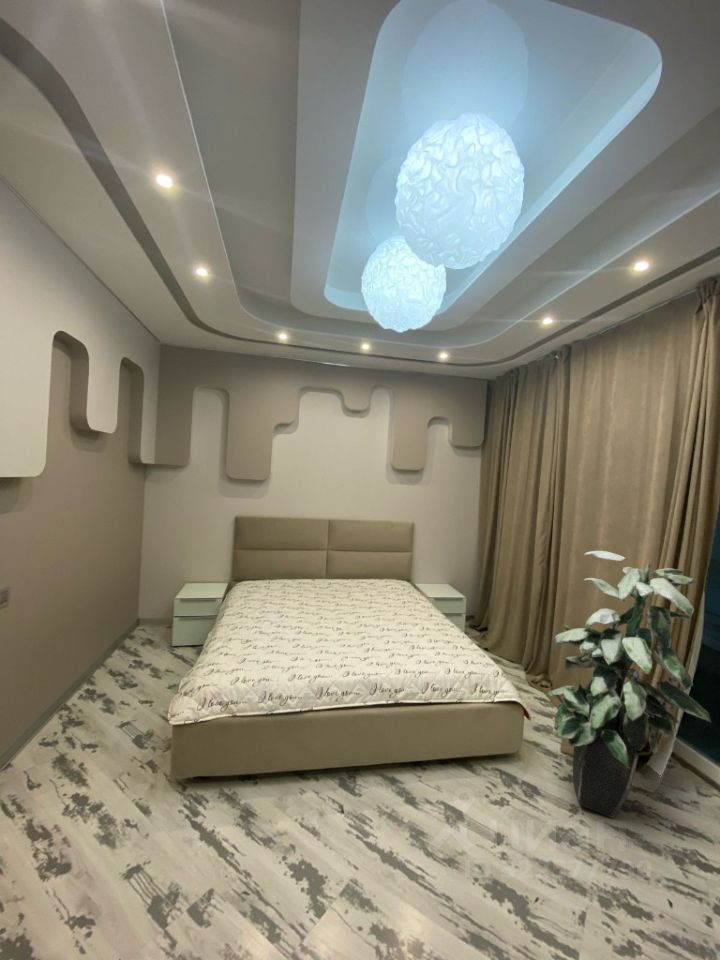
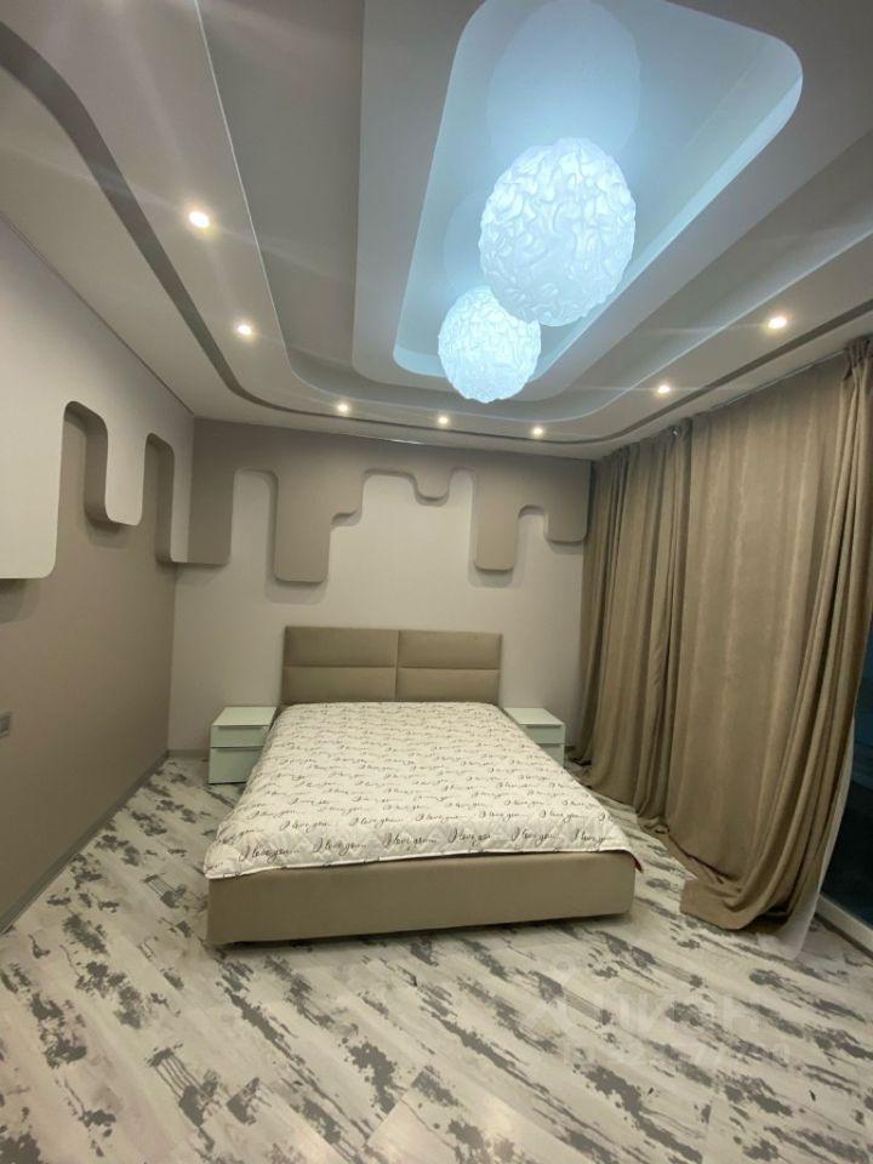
- indoor plant (614, 677)
